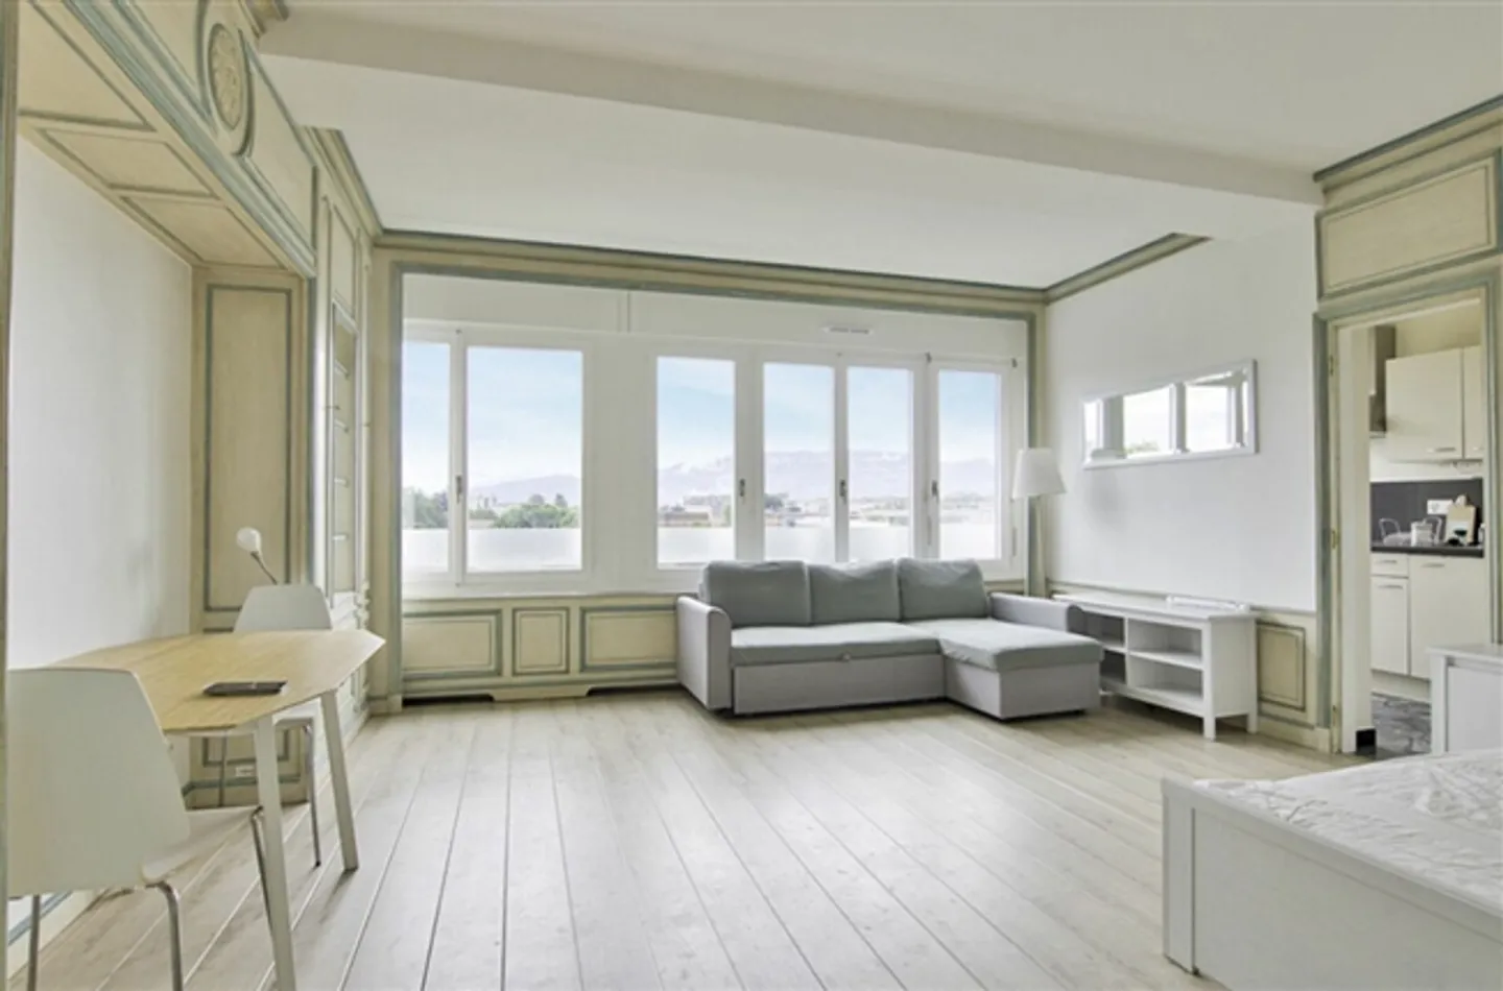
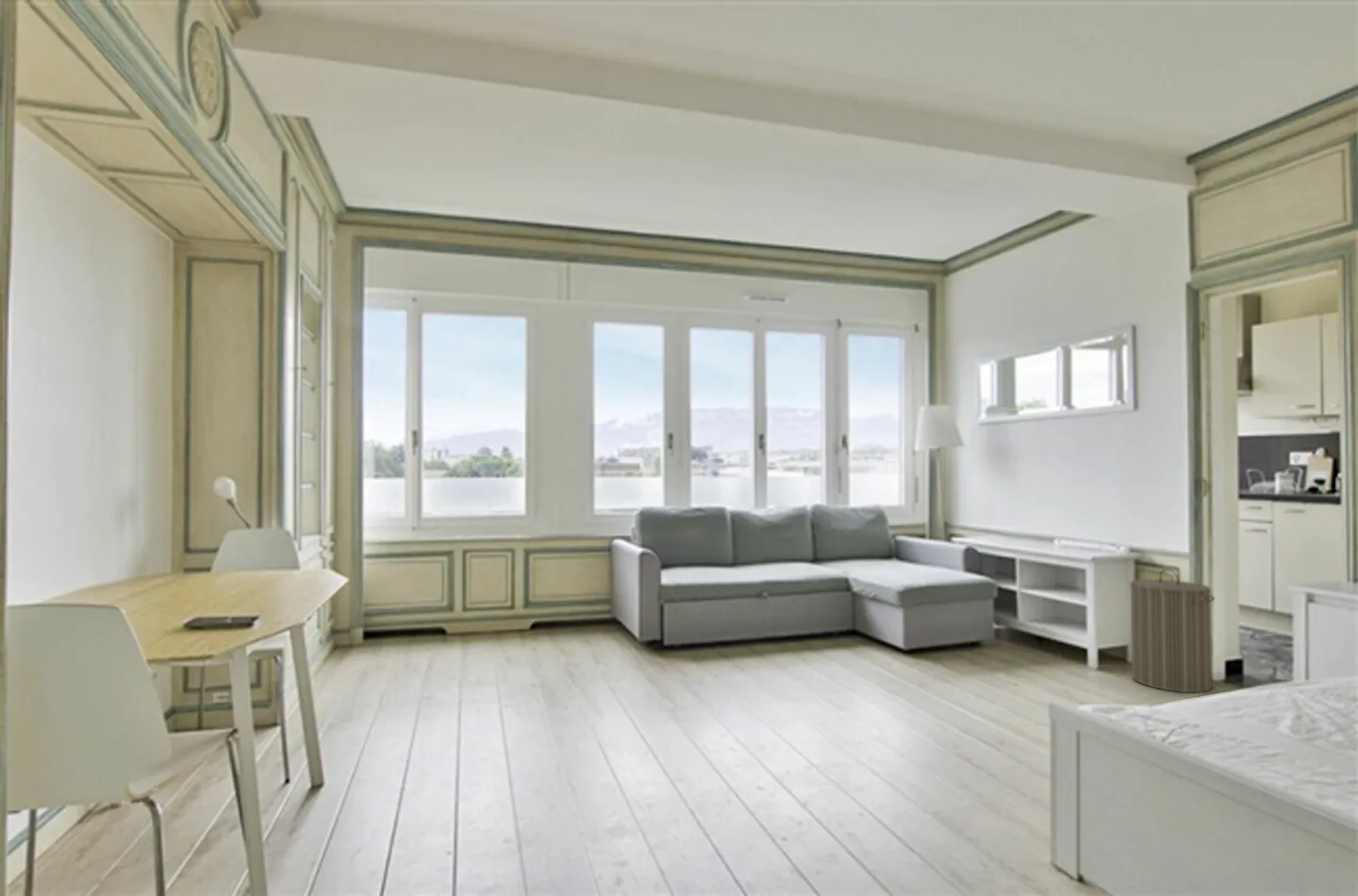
+ laundry hamper (1169, 625)
